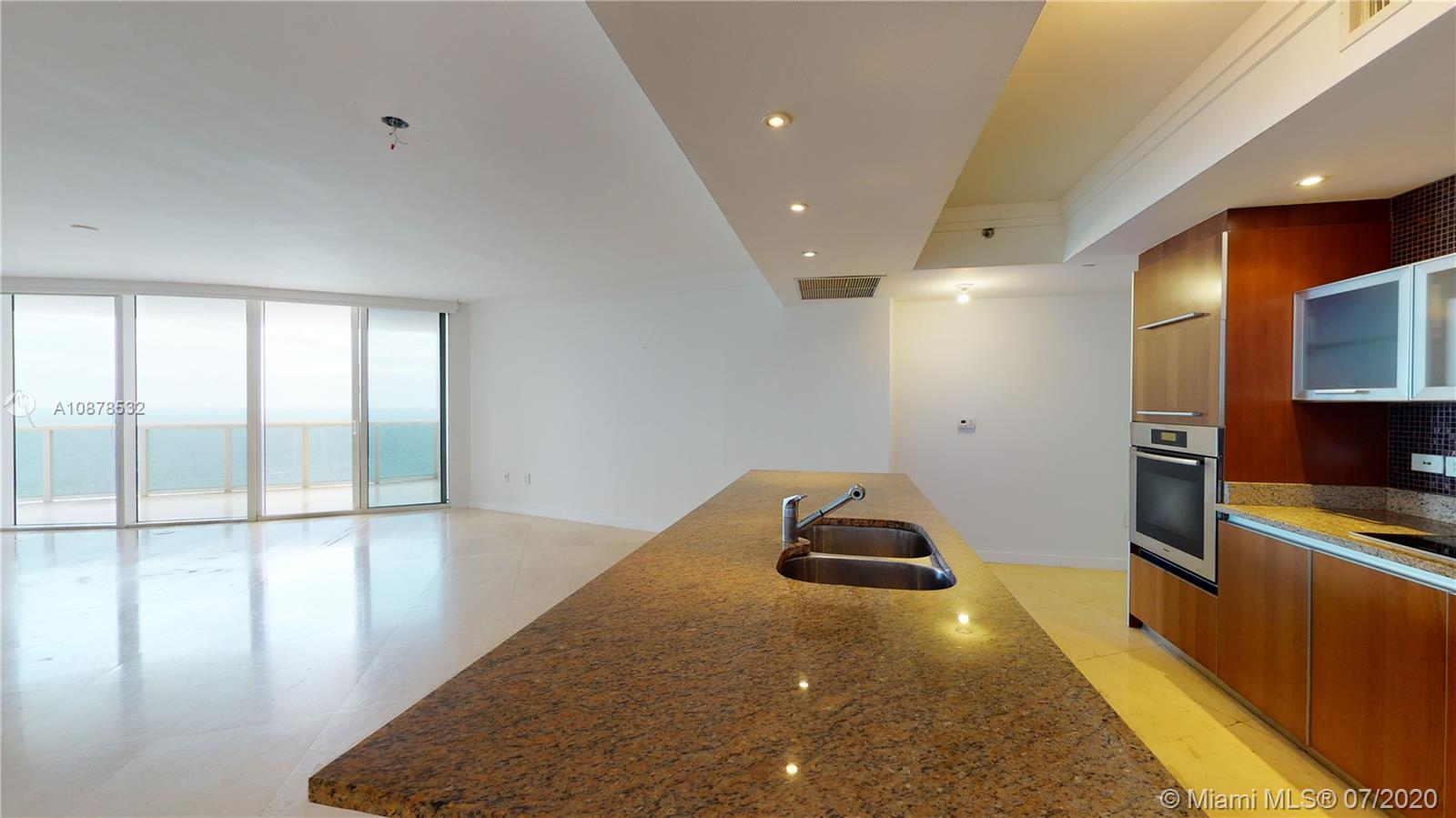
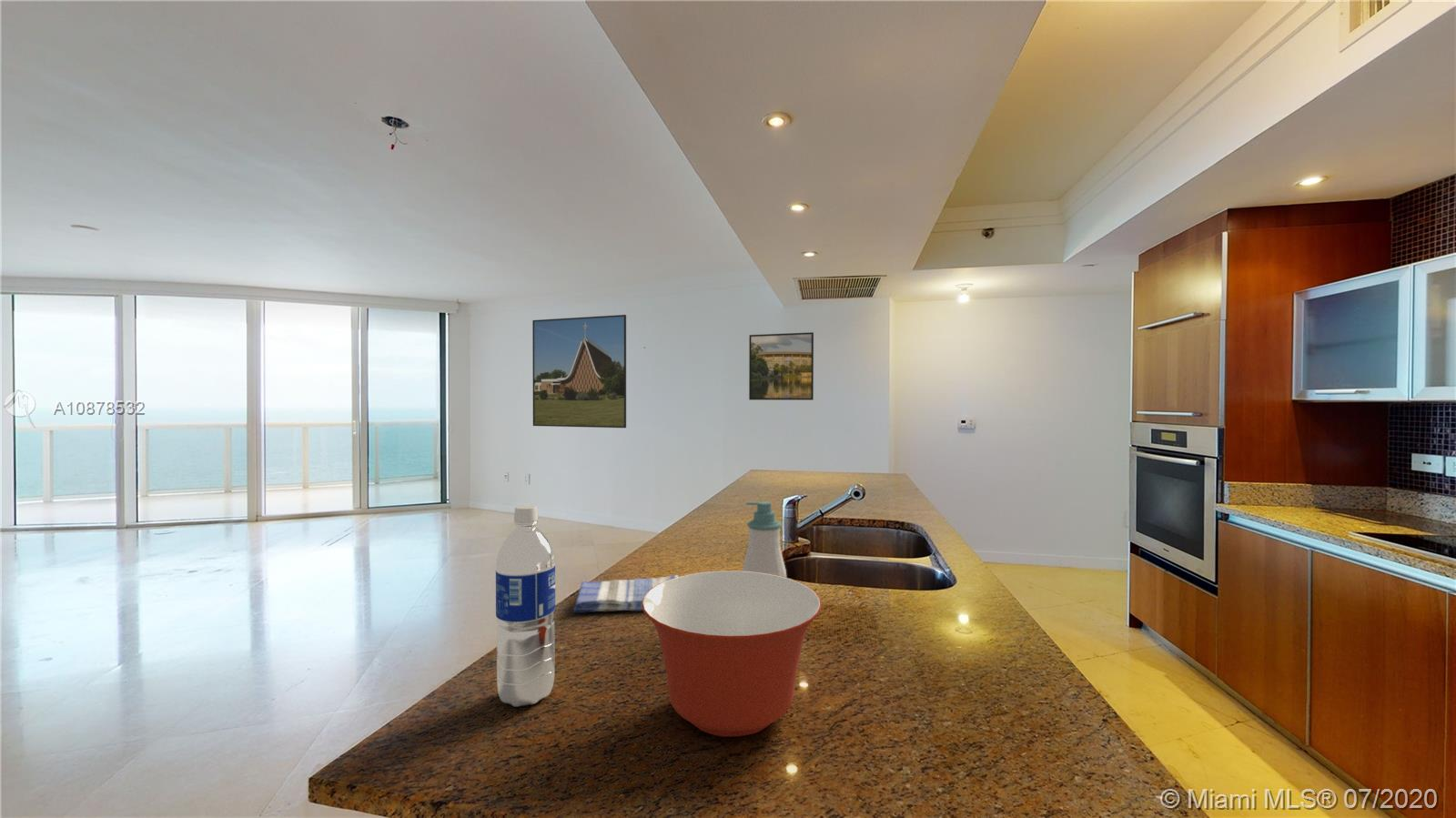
+ soap bottle (763, 556)
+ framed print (780, 367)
+ dish towel (631, 591)
+ mixing bowl (731, 653)
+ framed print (578, 372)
+ water bottle (526, 601)
